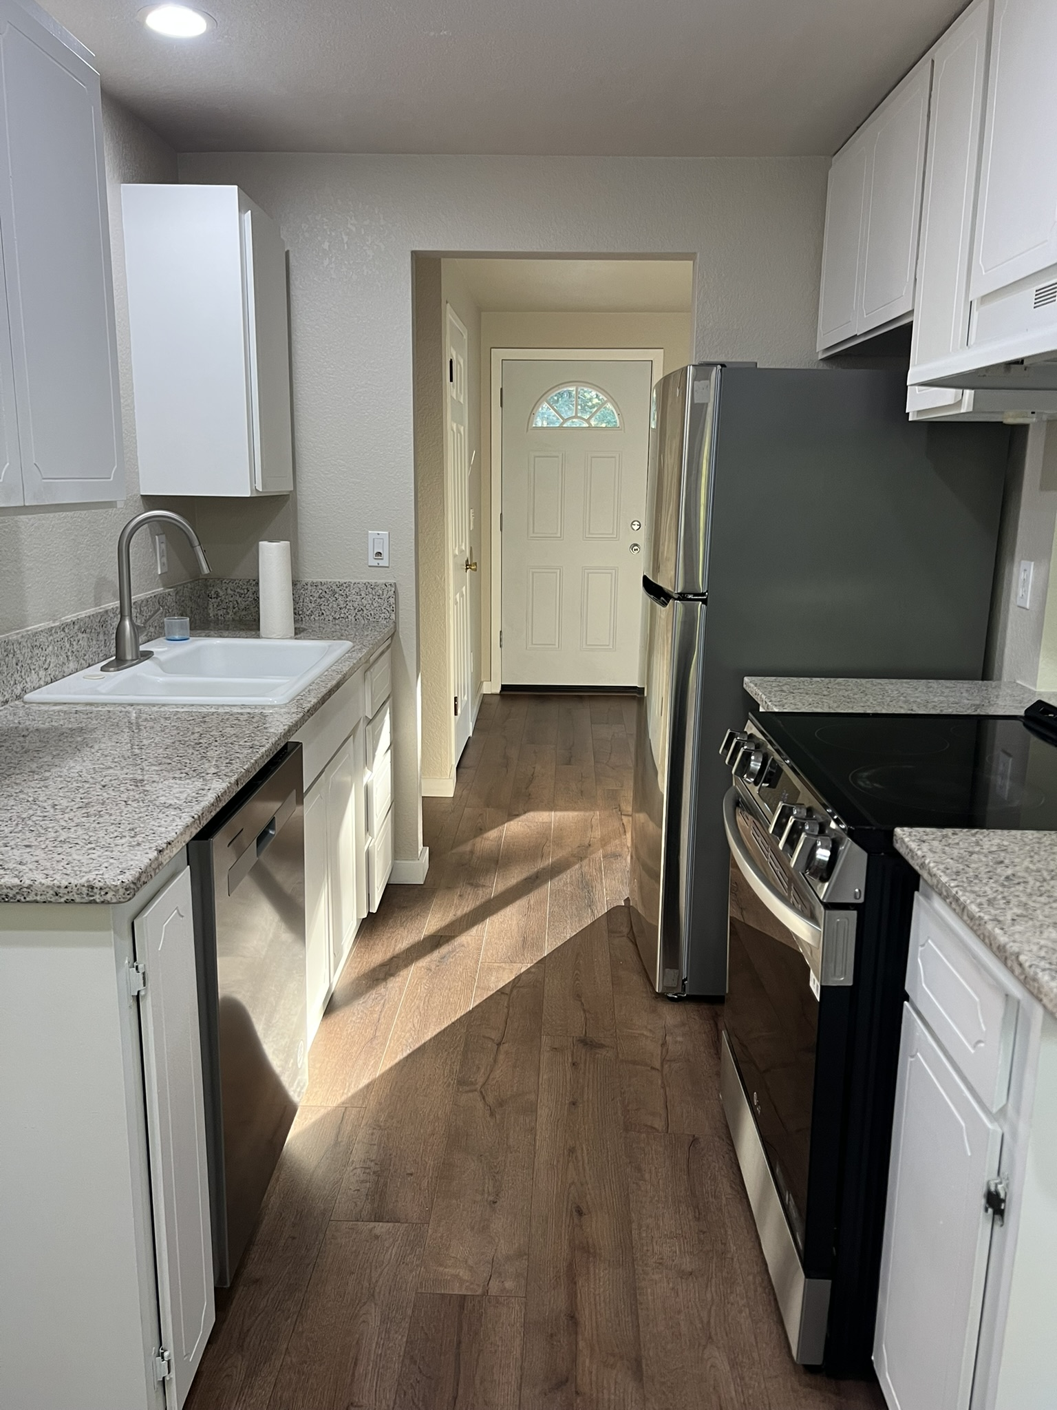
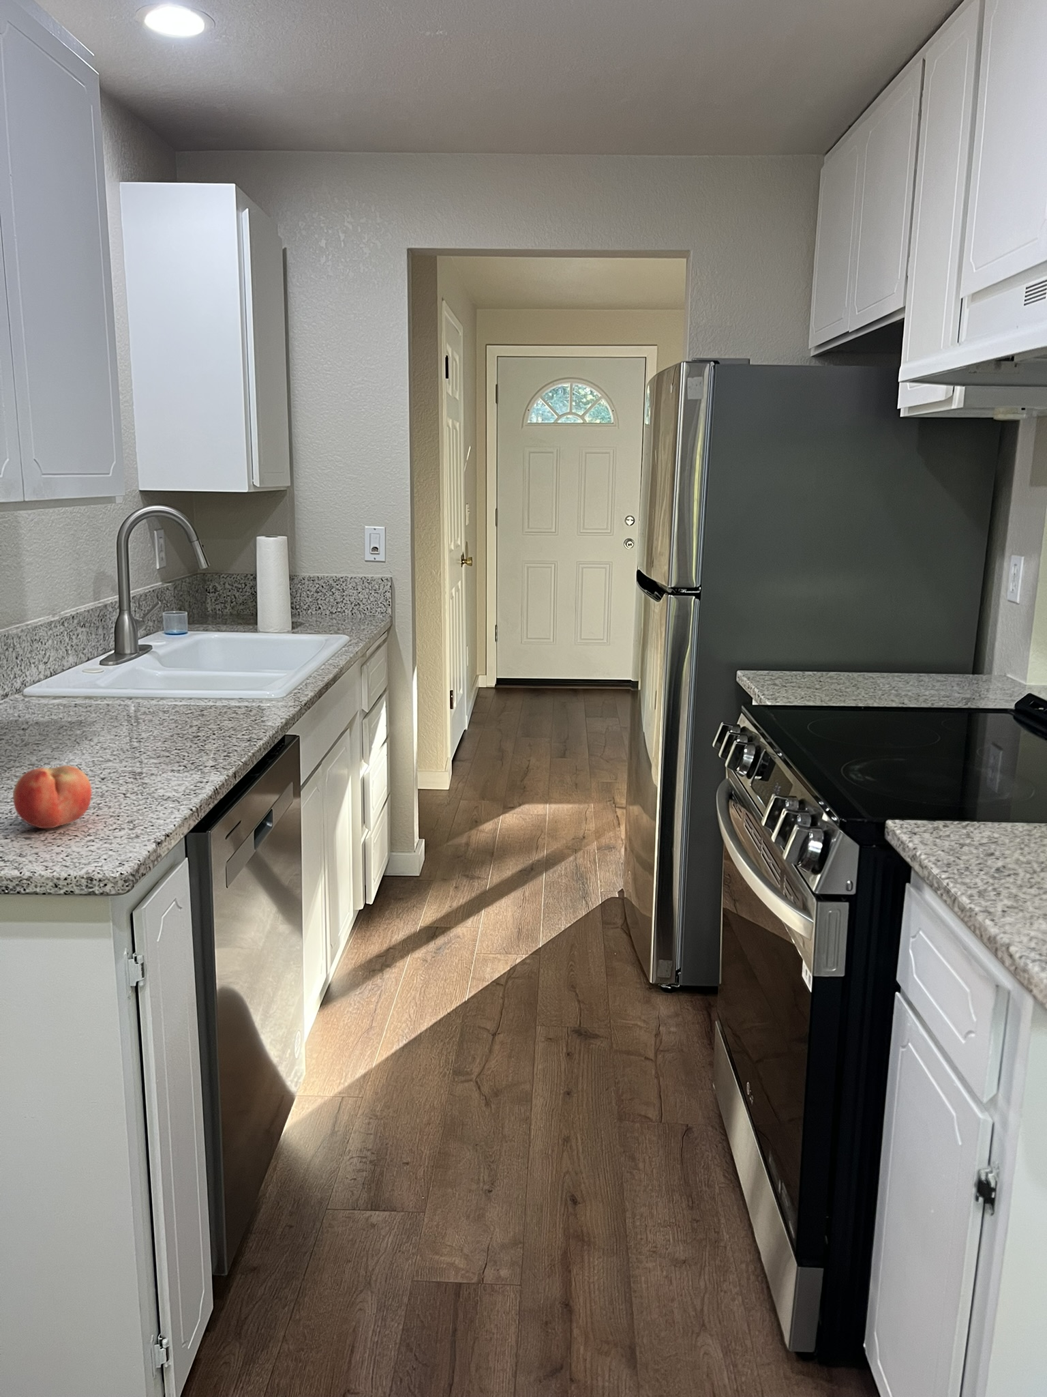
+ fruit (53, 796)
